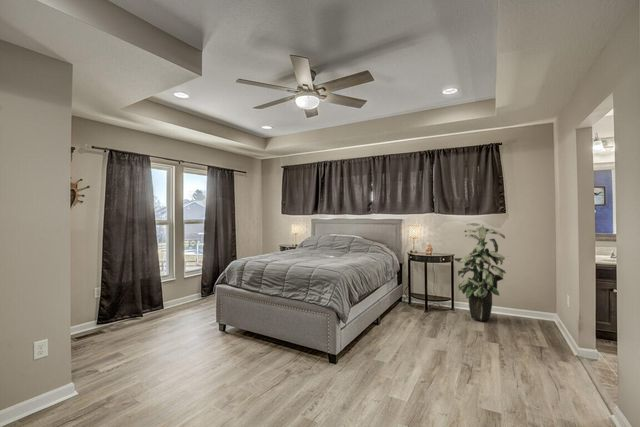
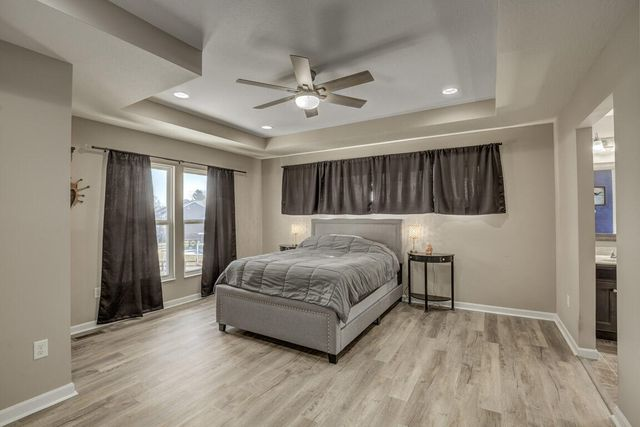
- indoor plant (478, 271)
